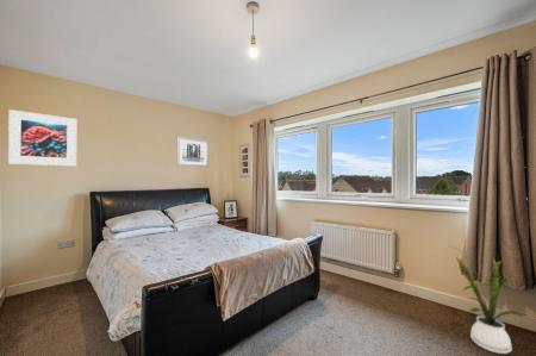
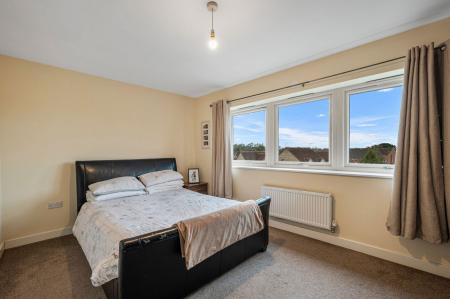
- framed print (44, 139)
- house plant (485, 298)
- wall art (193, 152)
